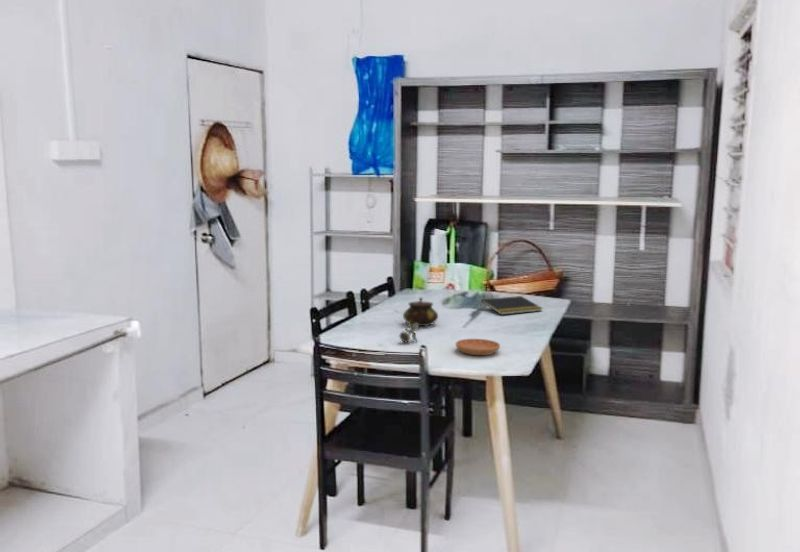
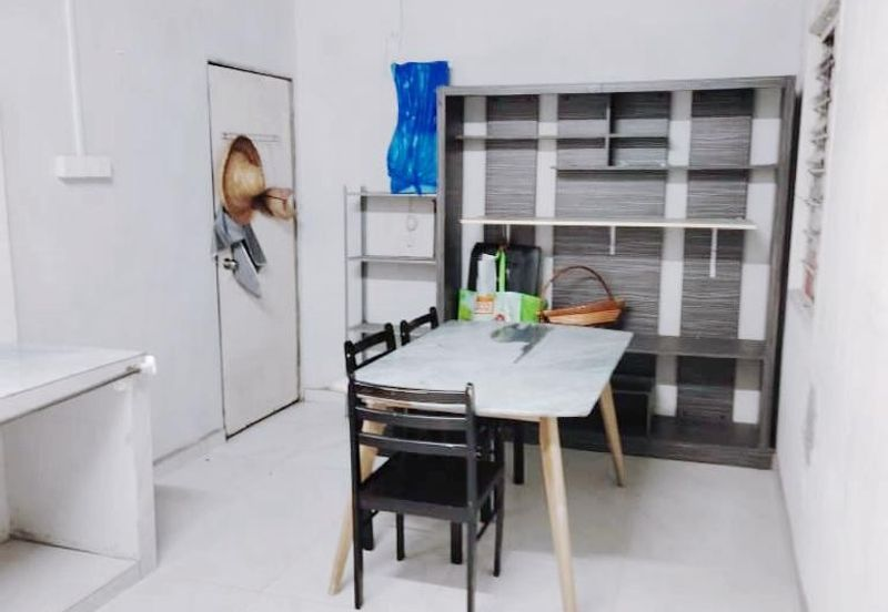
- notepad (511, 304)
- teapot (420, 311)
- saucer (477, 347)
- fruit (408, 331)
